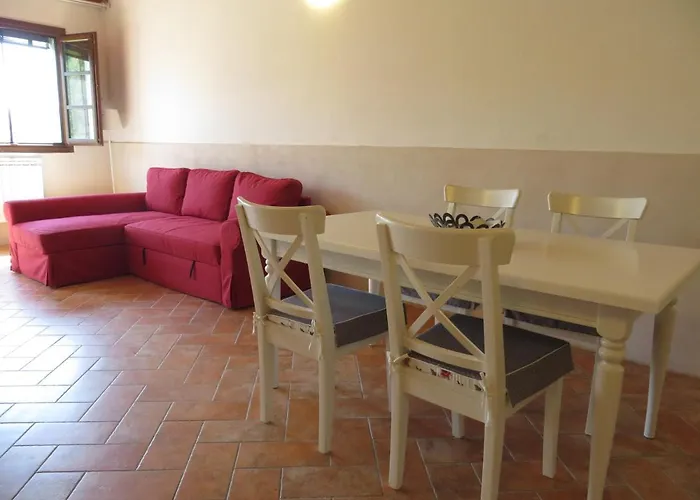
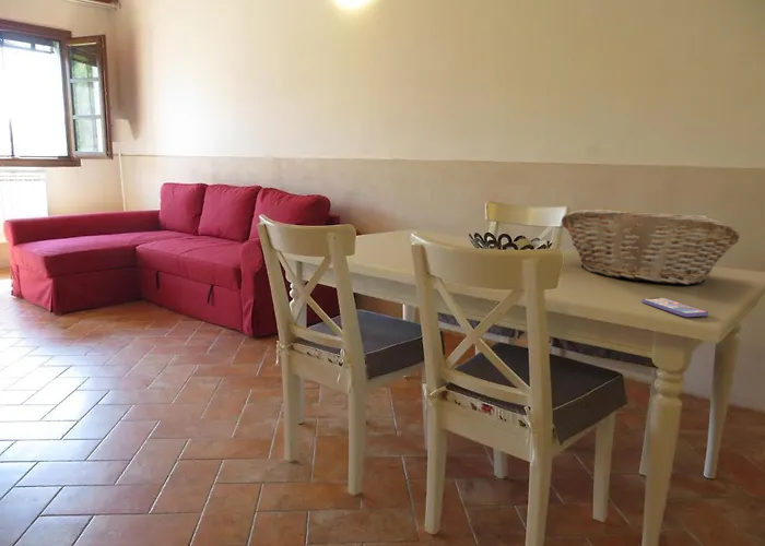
+ smartphone (673, 306)
+ fruit basket (643, 241)
